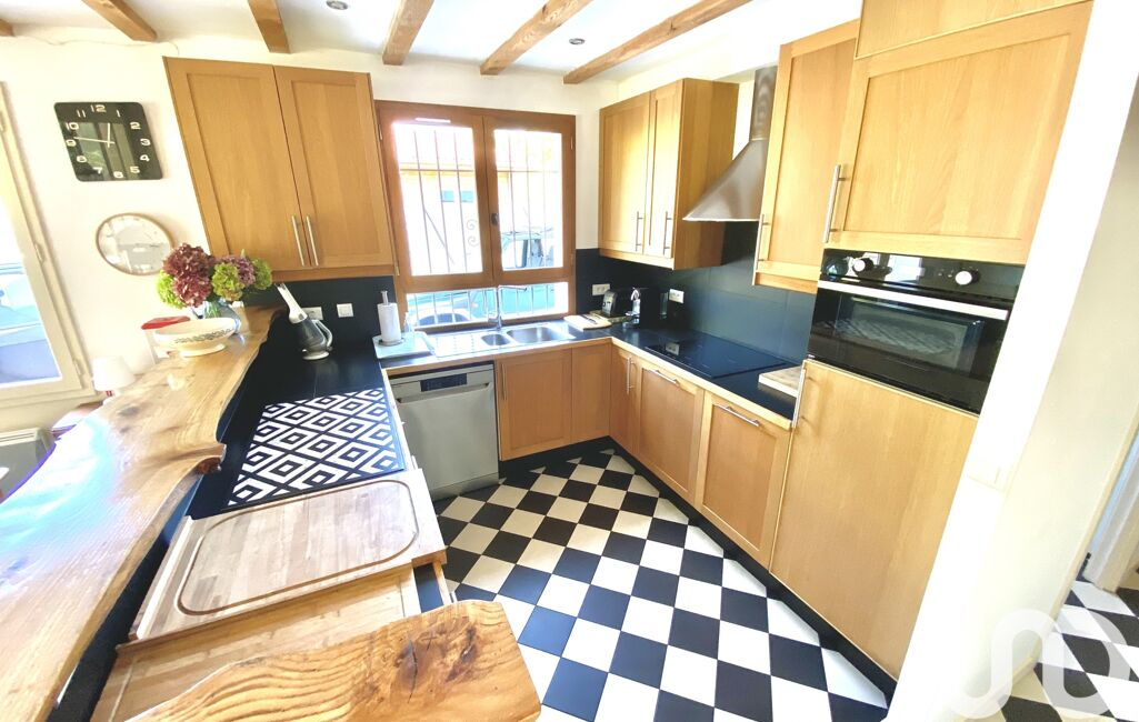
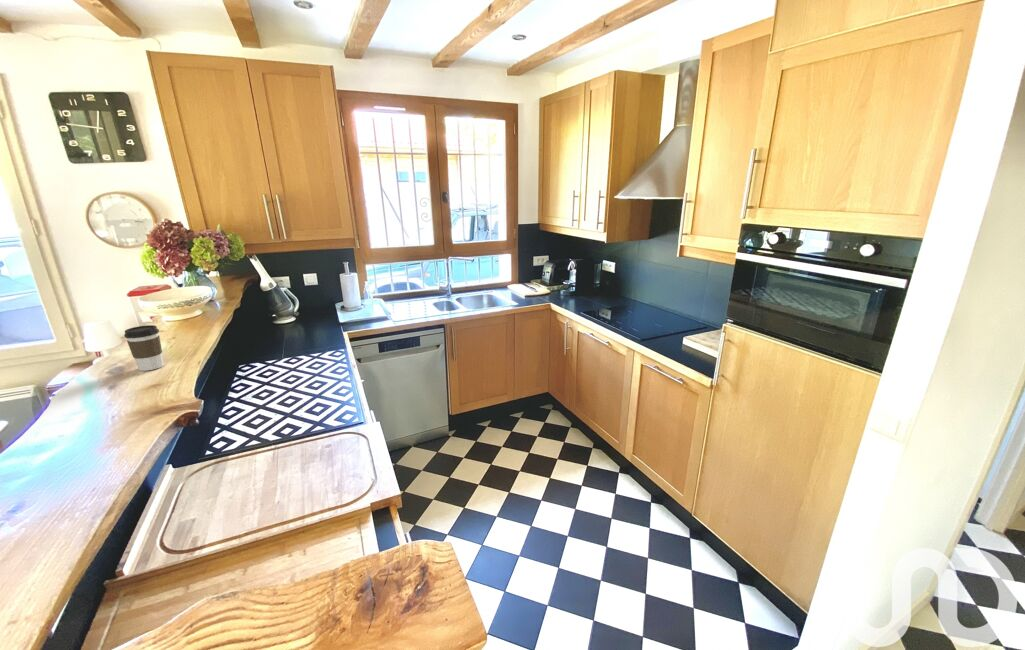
+ coffee cup (146, 348)
